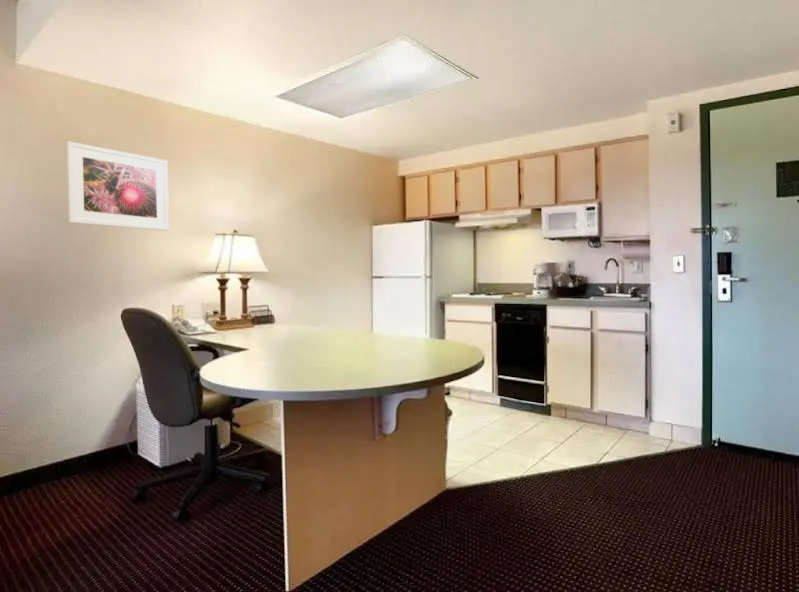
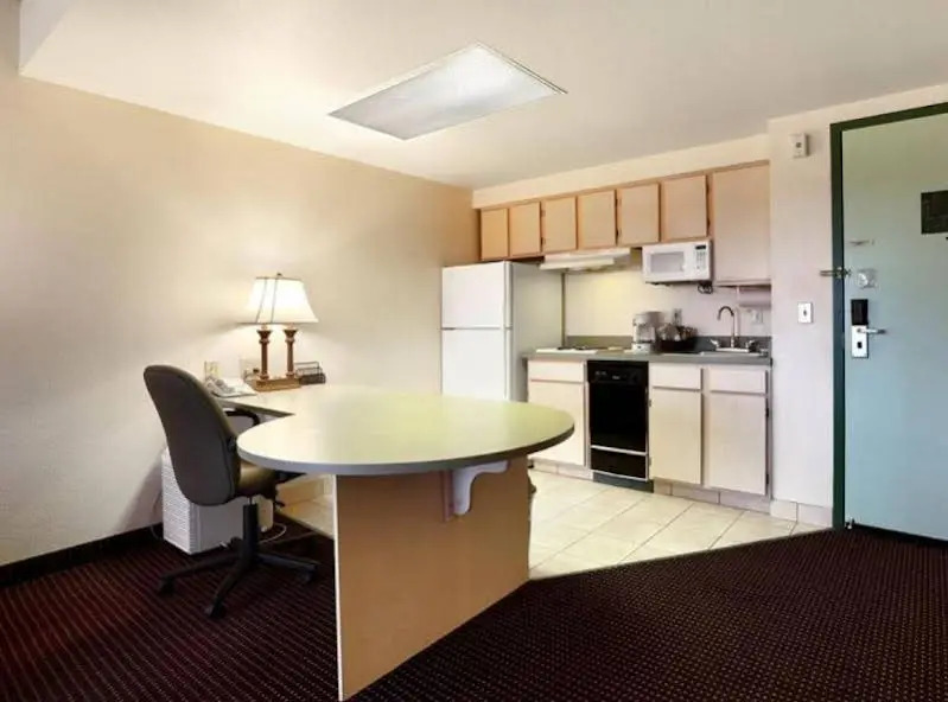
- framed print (121, 189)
